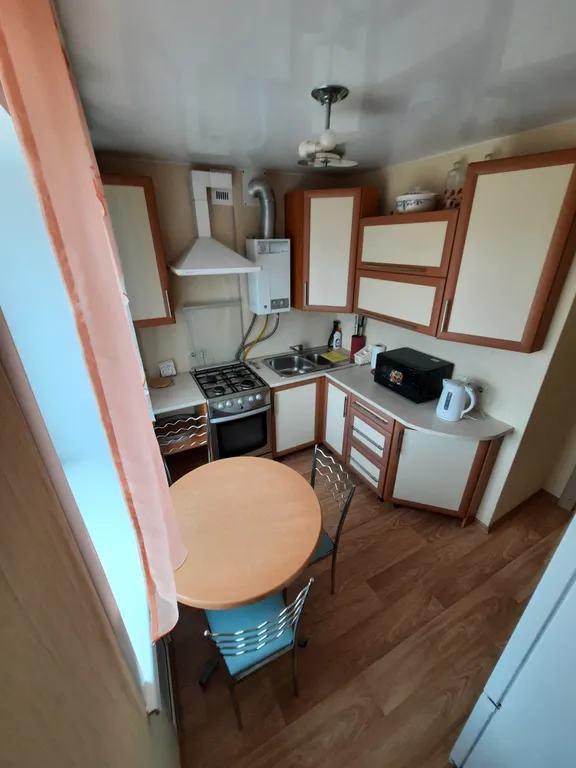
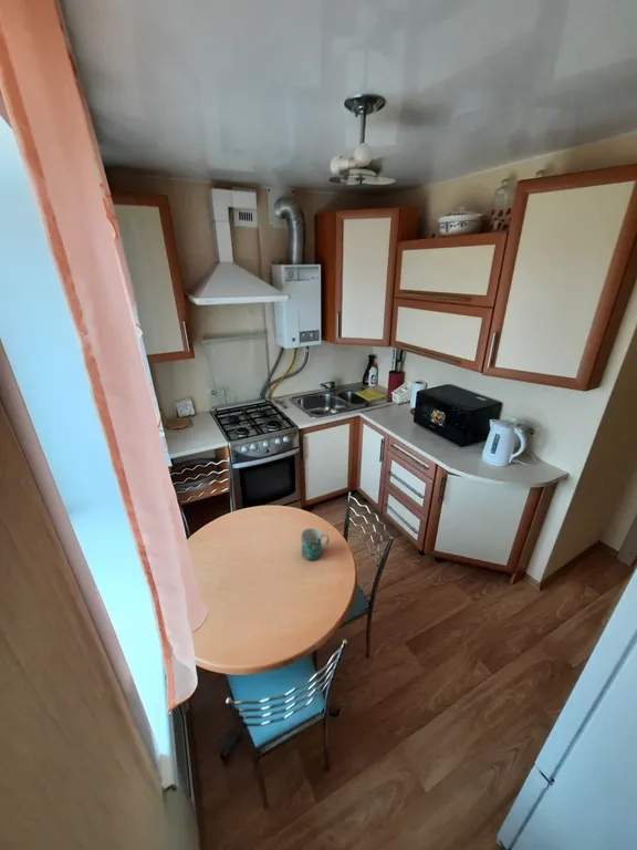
+ mug (315, 542)
